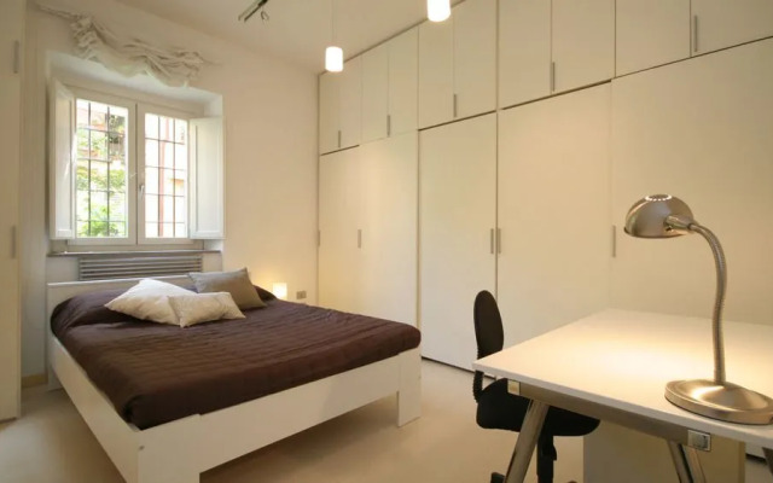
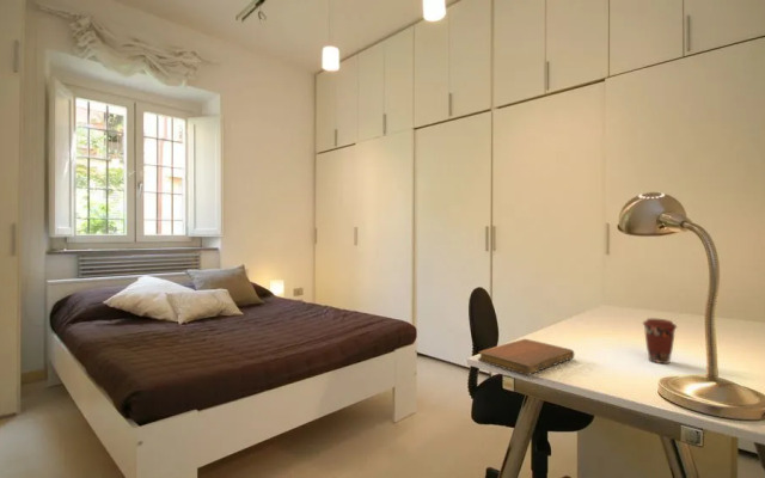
+ notebook (526, 355)
+ coffee cup (659, 341)
